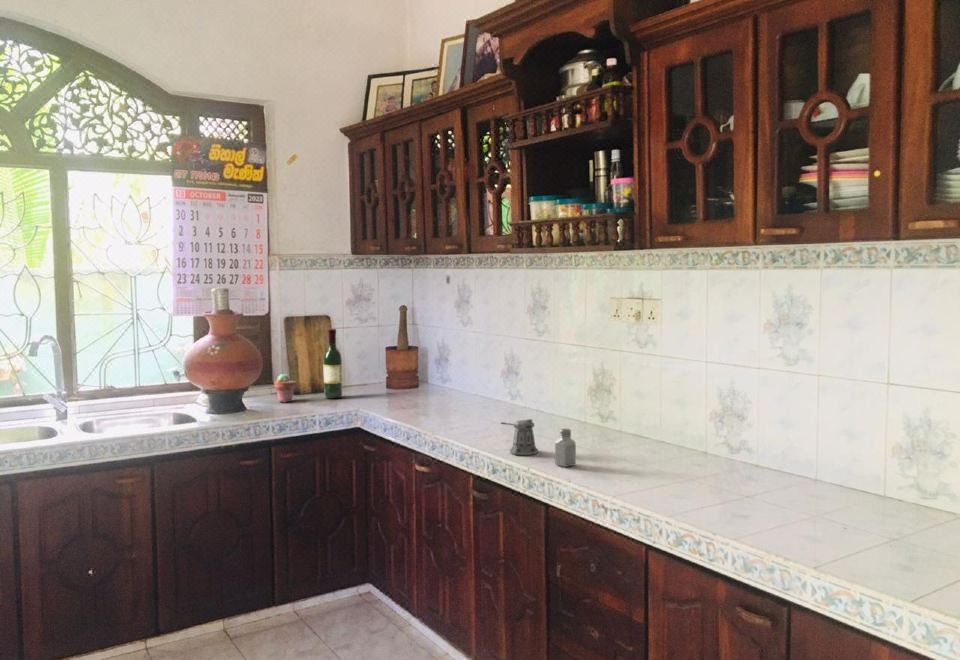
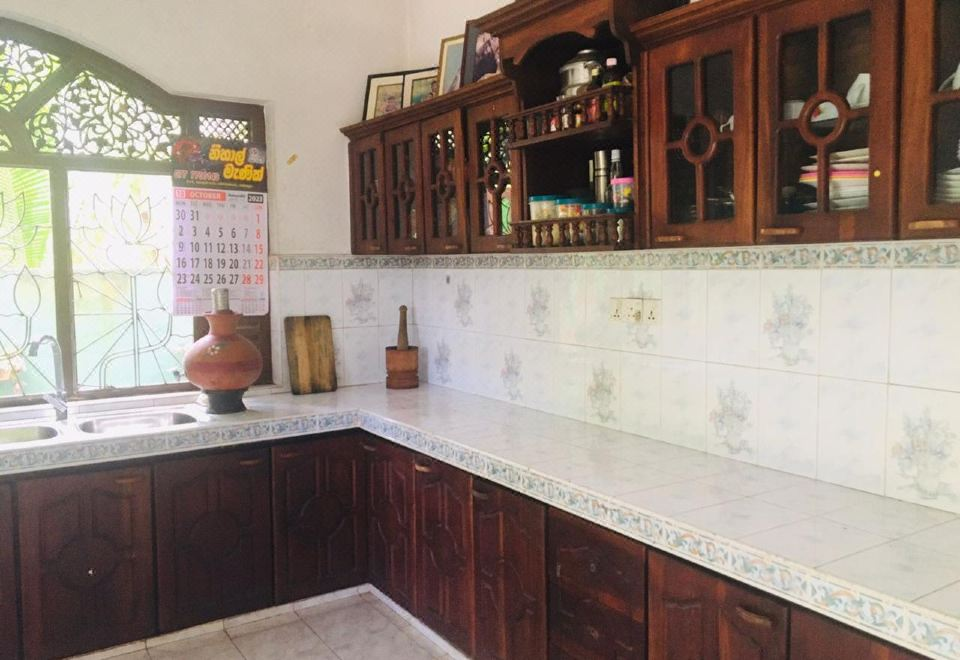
- pepper shaker (521, 435)
- potted succulent (285, 387)
- saltshaker (565, 447)
- wine bottle (332, 363)
